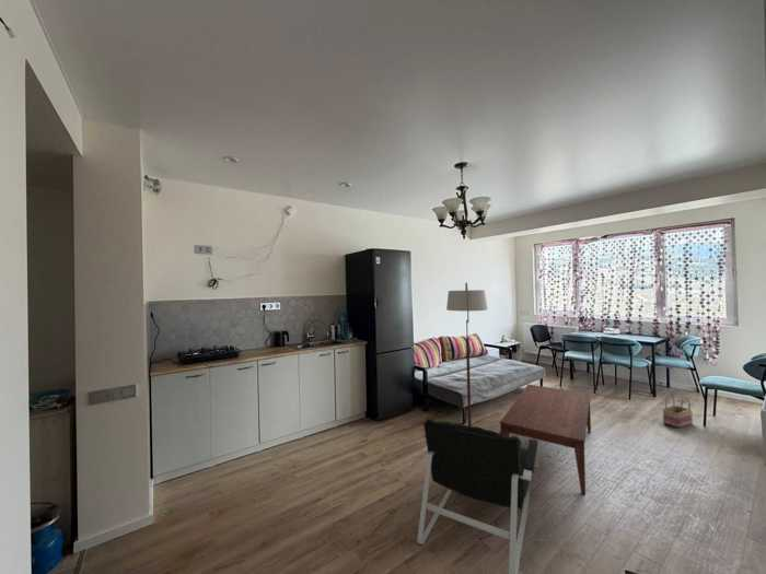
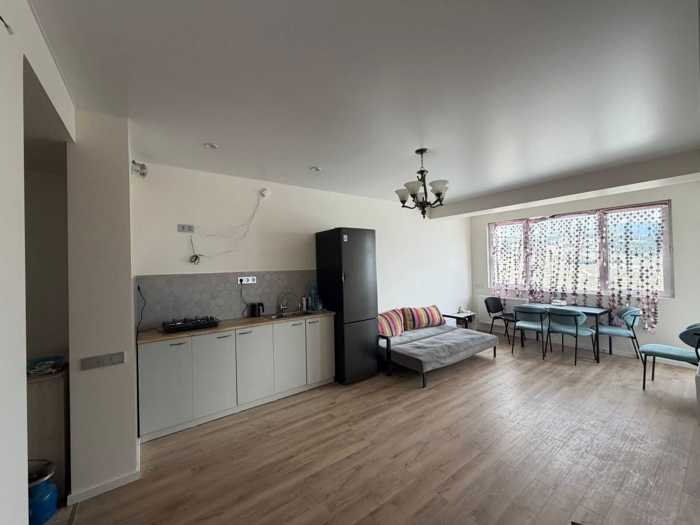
- armchair (478, 465)
- basket (677, 409)
- coffee table (549, 426)
- floor lamp (467, 359)
